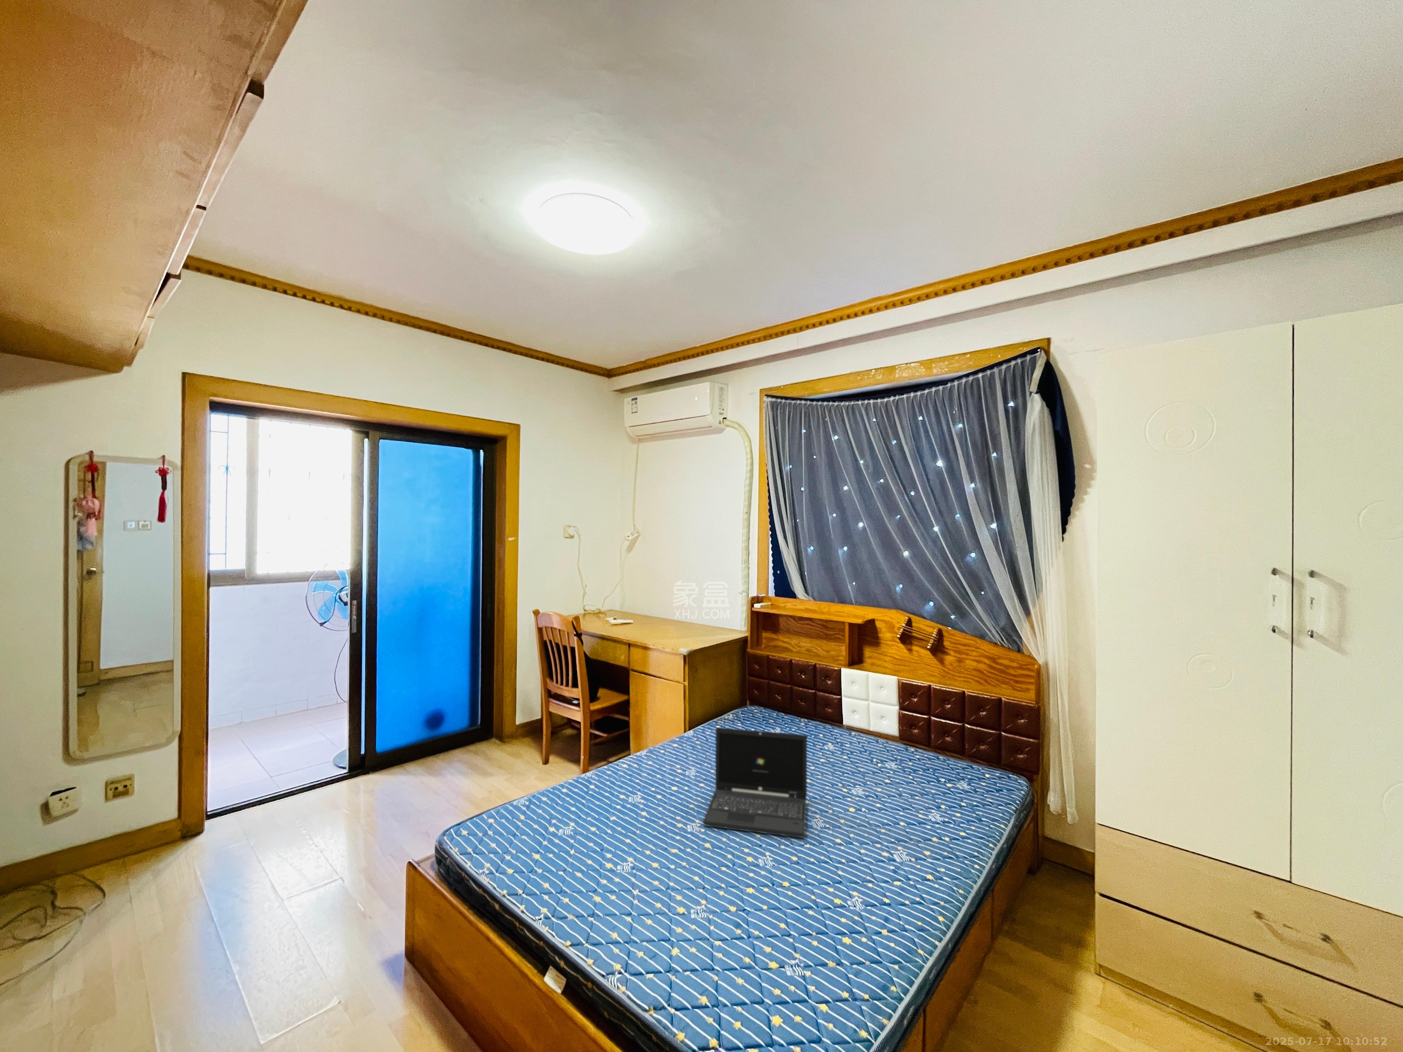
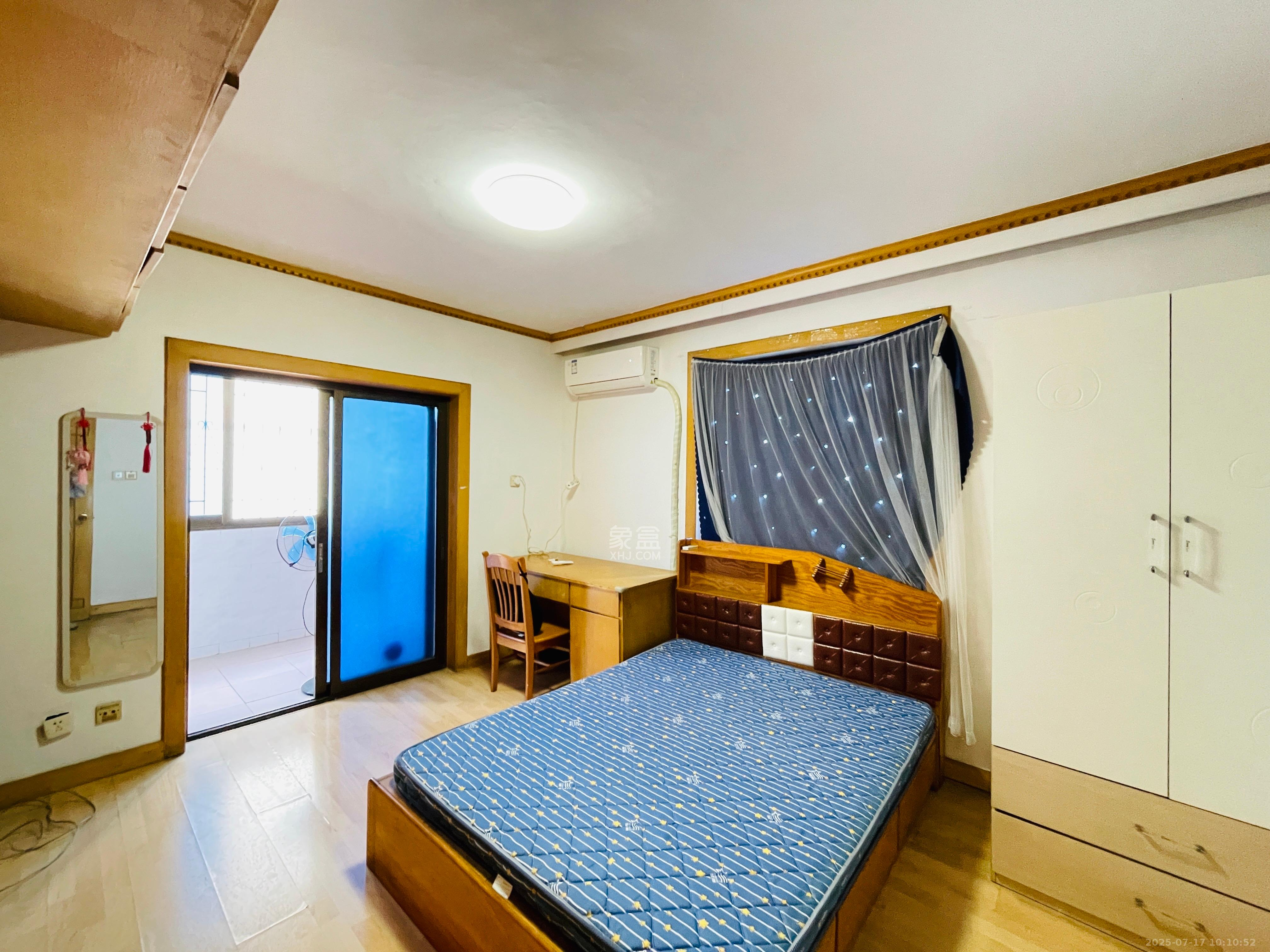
- laptop (757, 779)
